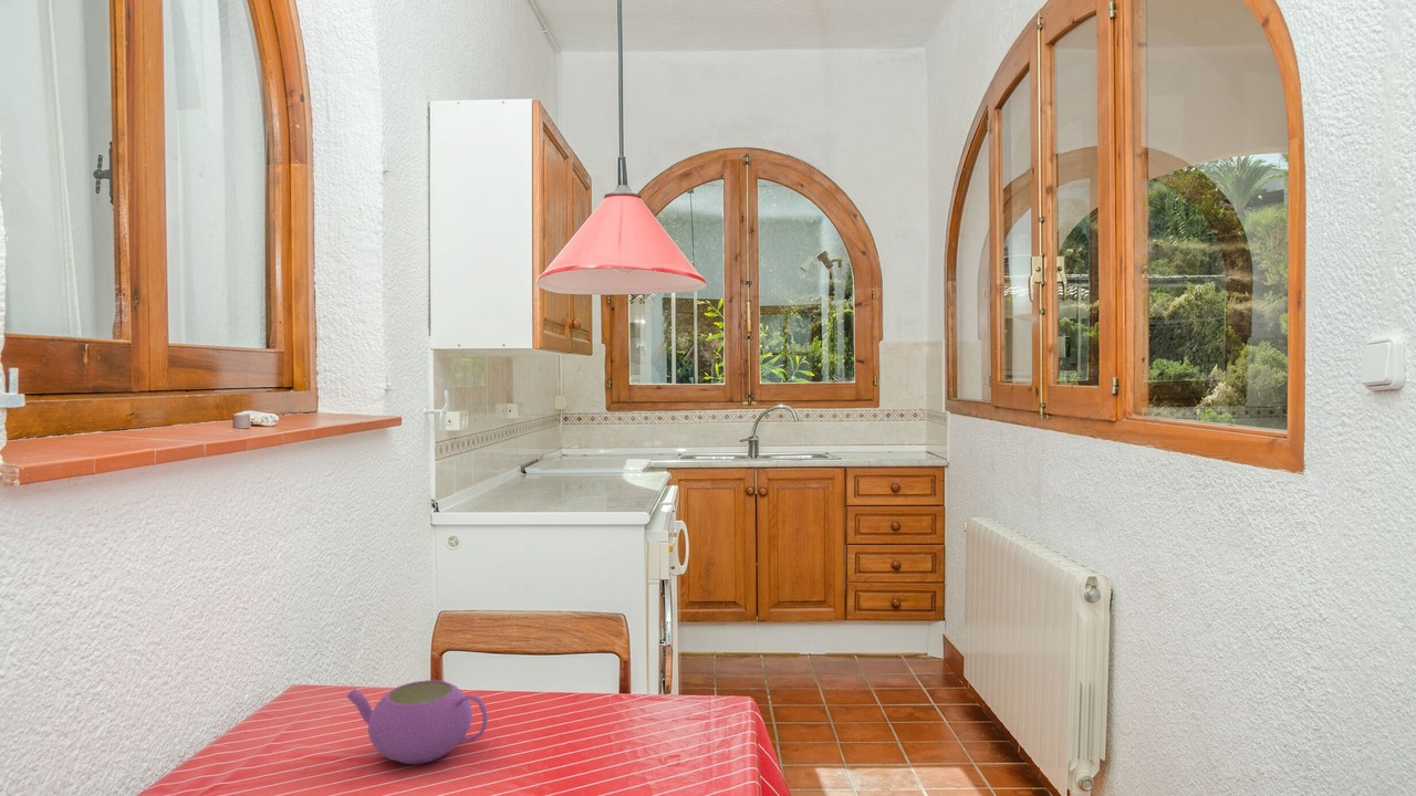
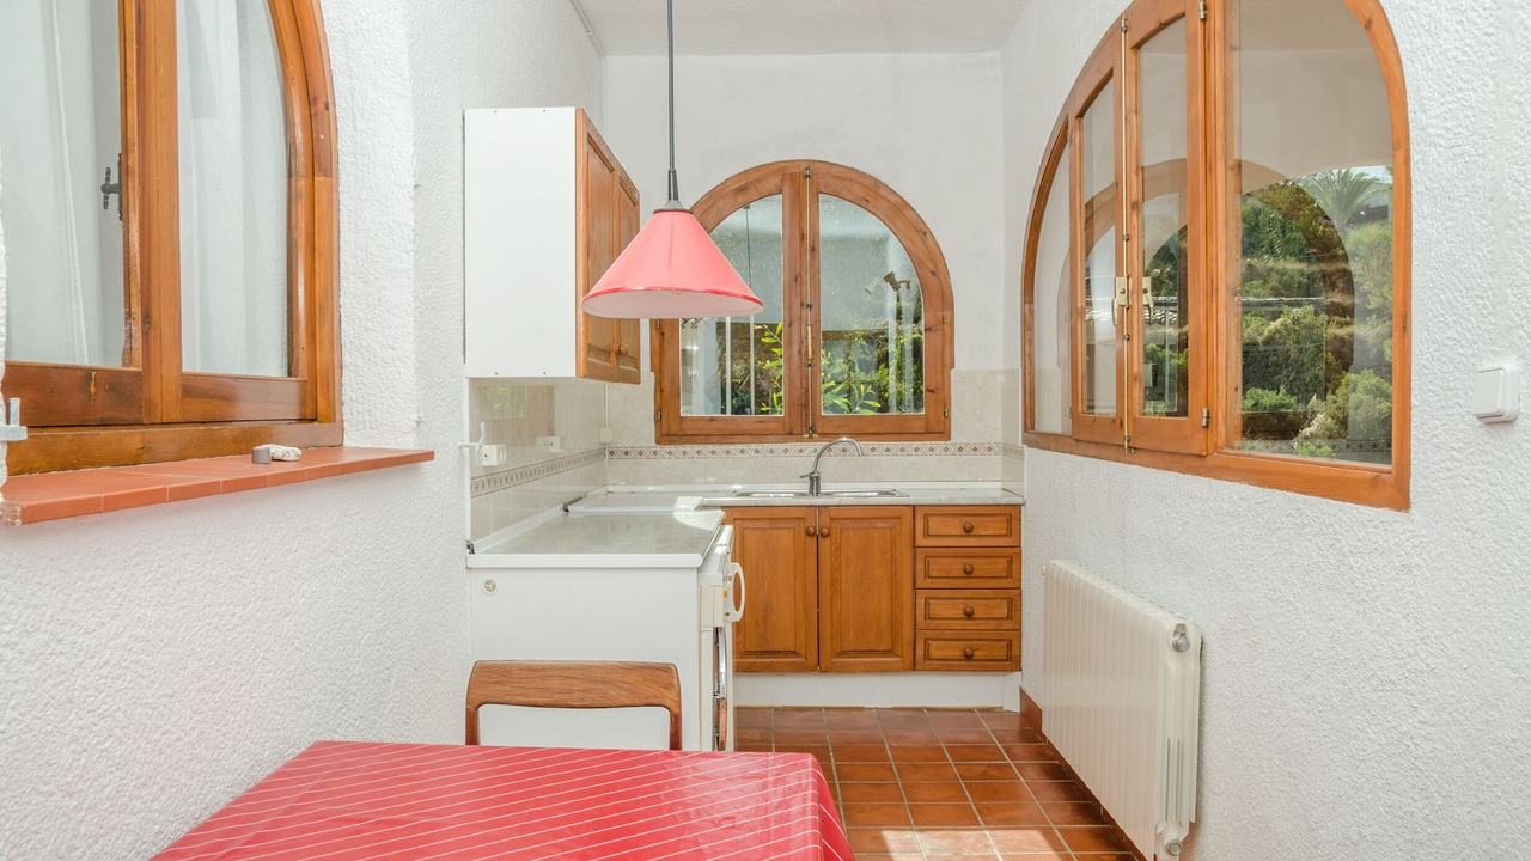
- teapot (417, 721)
